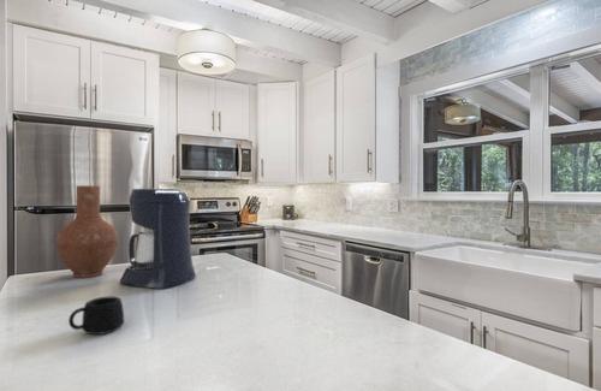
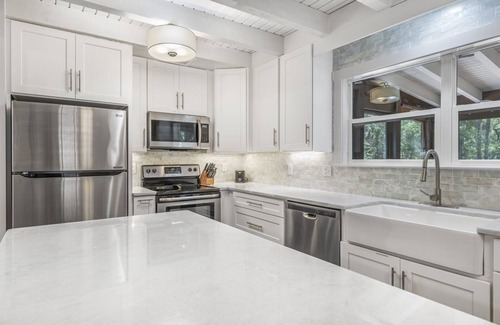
- vase (88, 230)
- mug (96, 316)
- coffee maker (157, 235)
